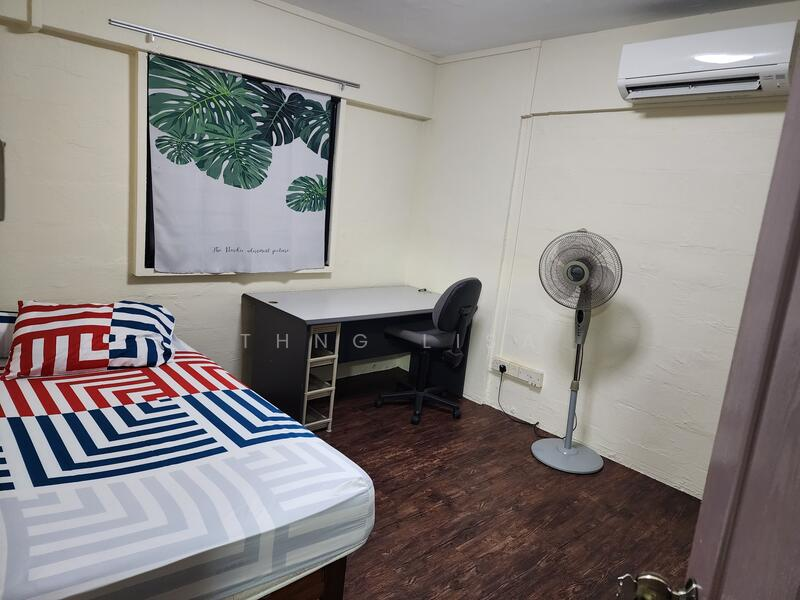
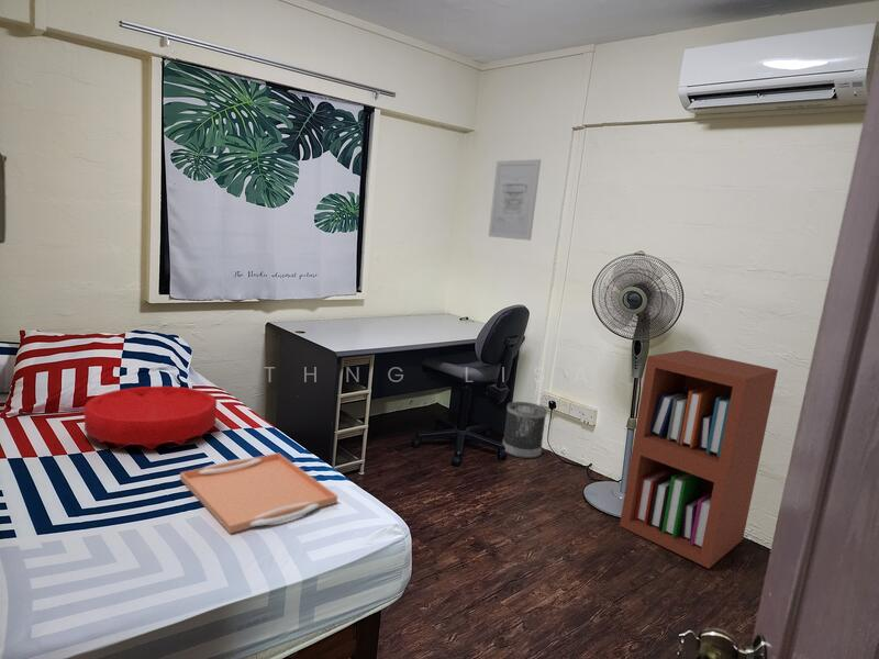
+ bookshelf (696, 449)
+ wastebasket (524, 428)
+ cushion (153, 416)
+ wall art (513, 199)
+ serving tray (257, 487)
